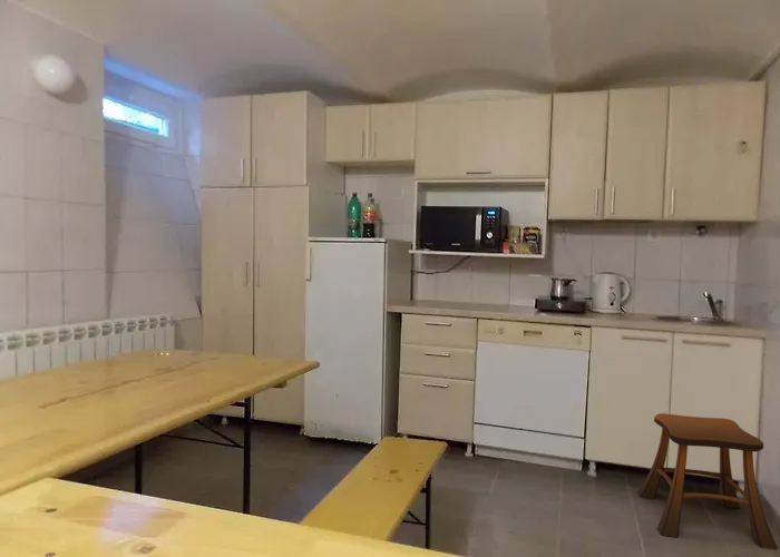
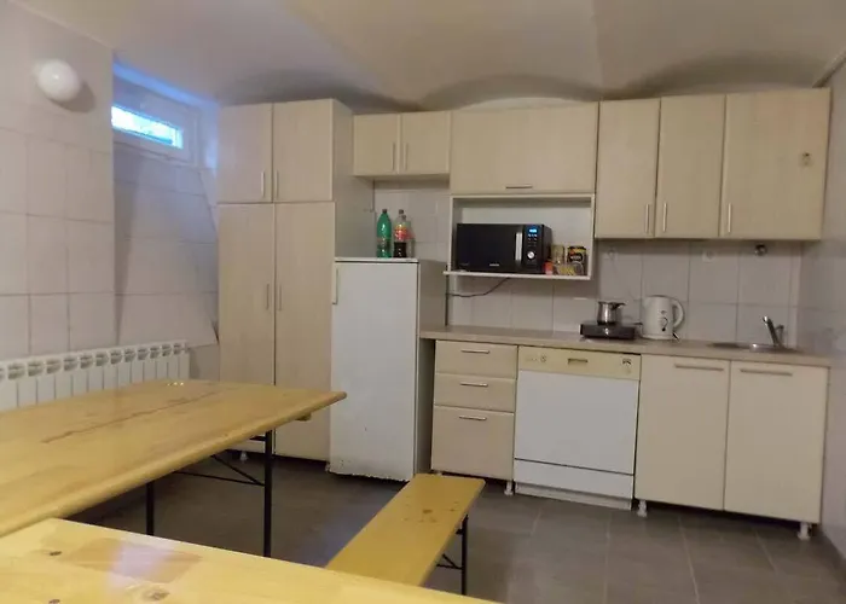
- stool (702, 471)
